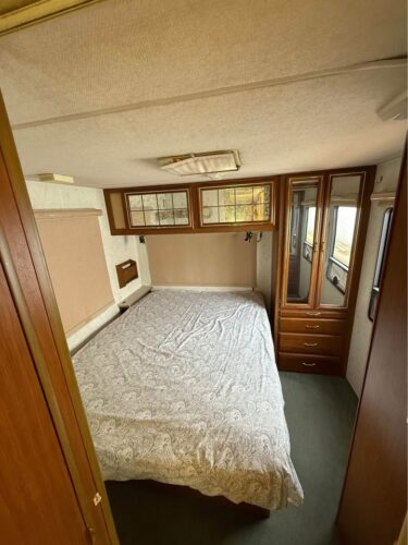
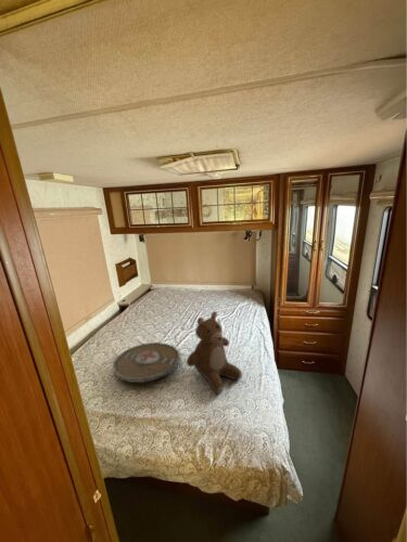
+ bear (215, 348)
+ serving tray (148, 359)
